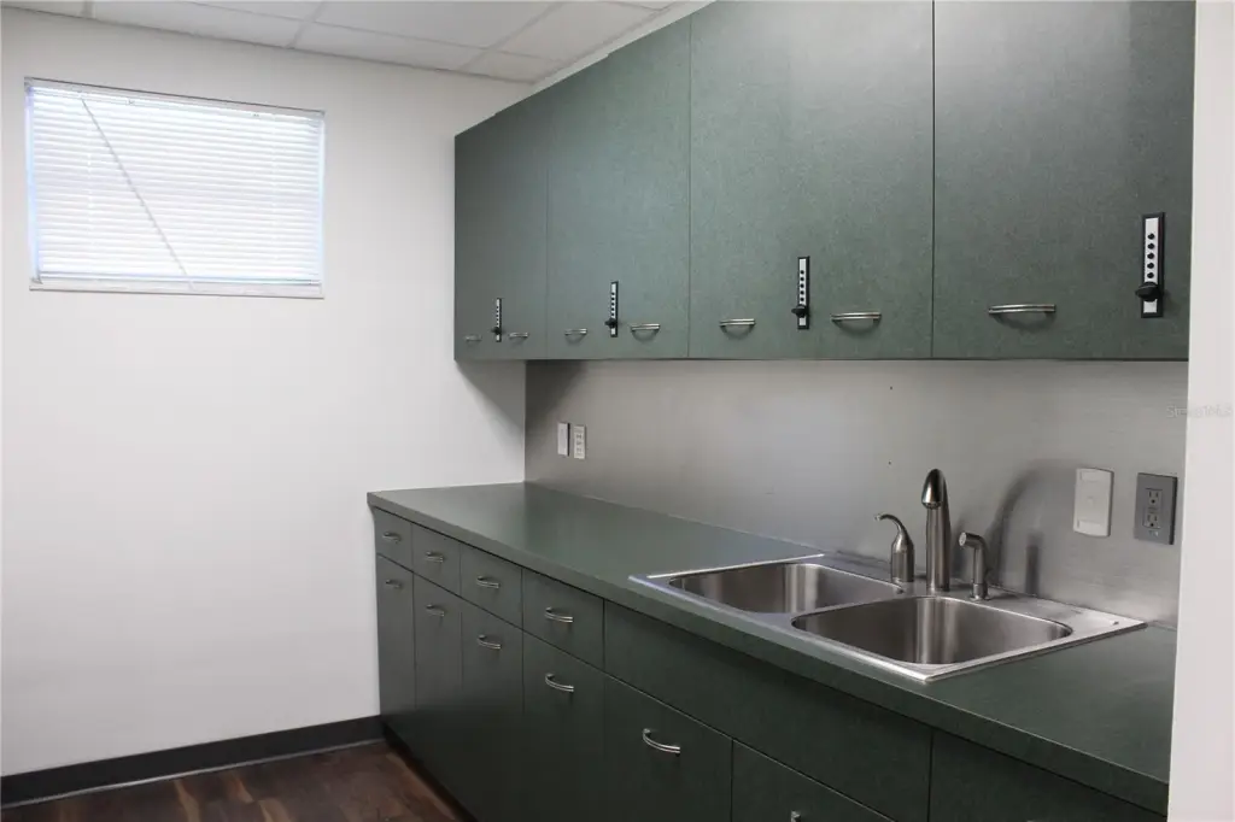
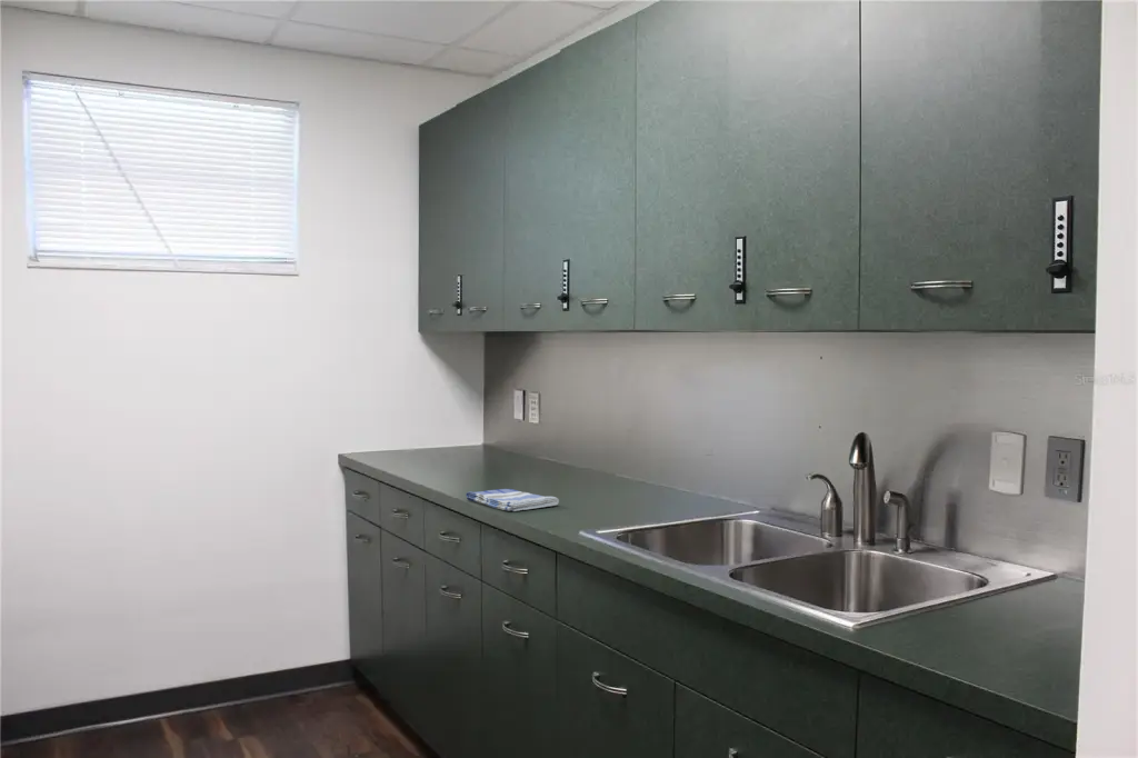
+ dish towel (511, 498)
